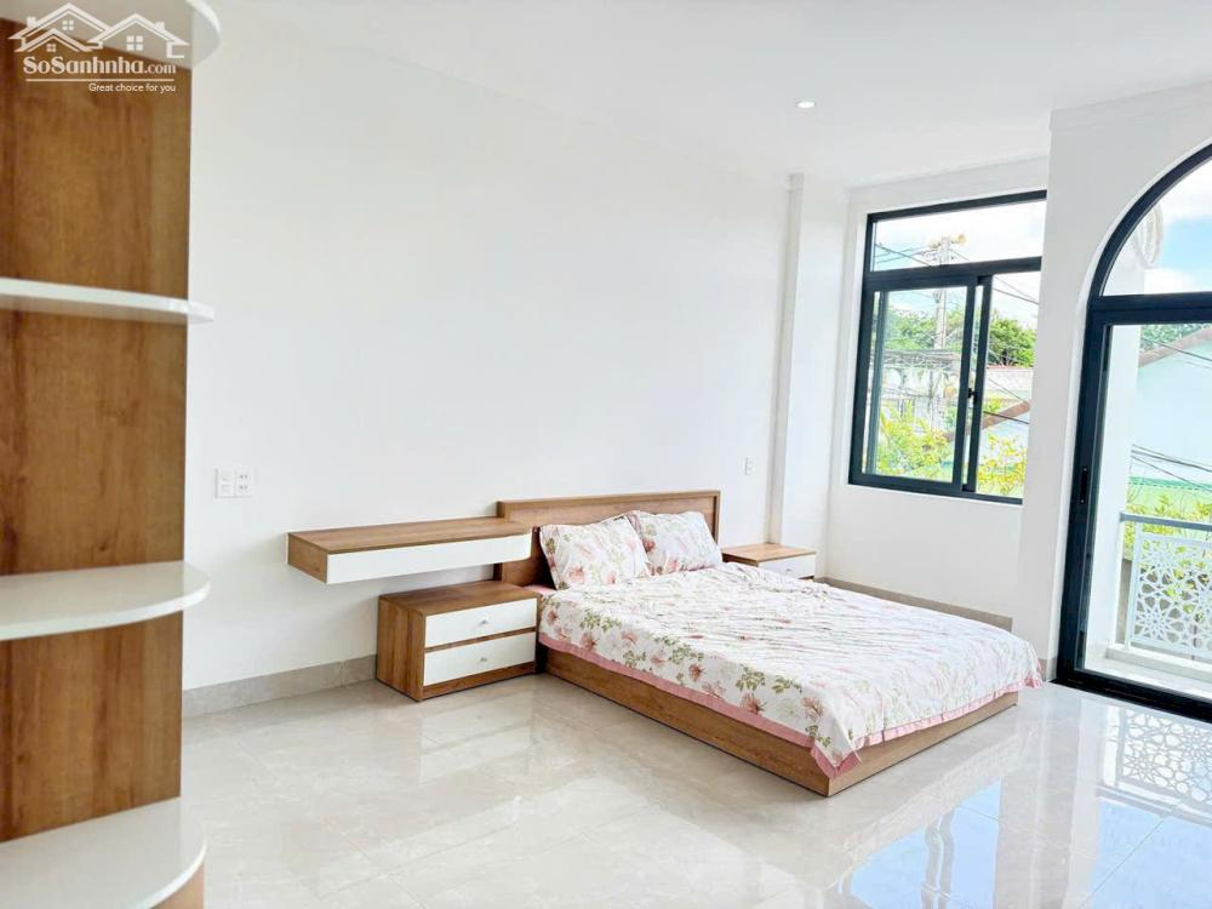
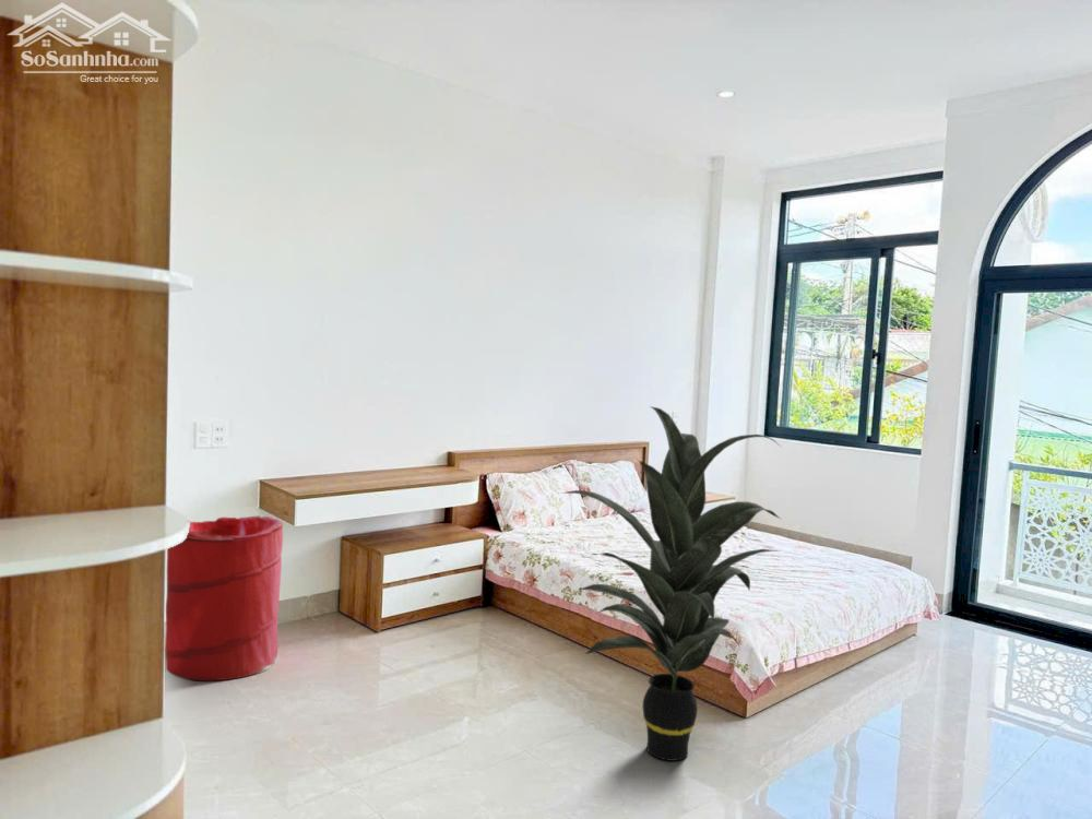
+ laundry hamper (224, 590)
+ indoor plant (673, 578)
